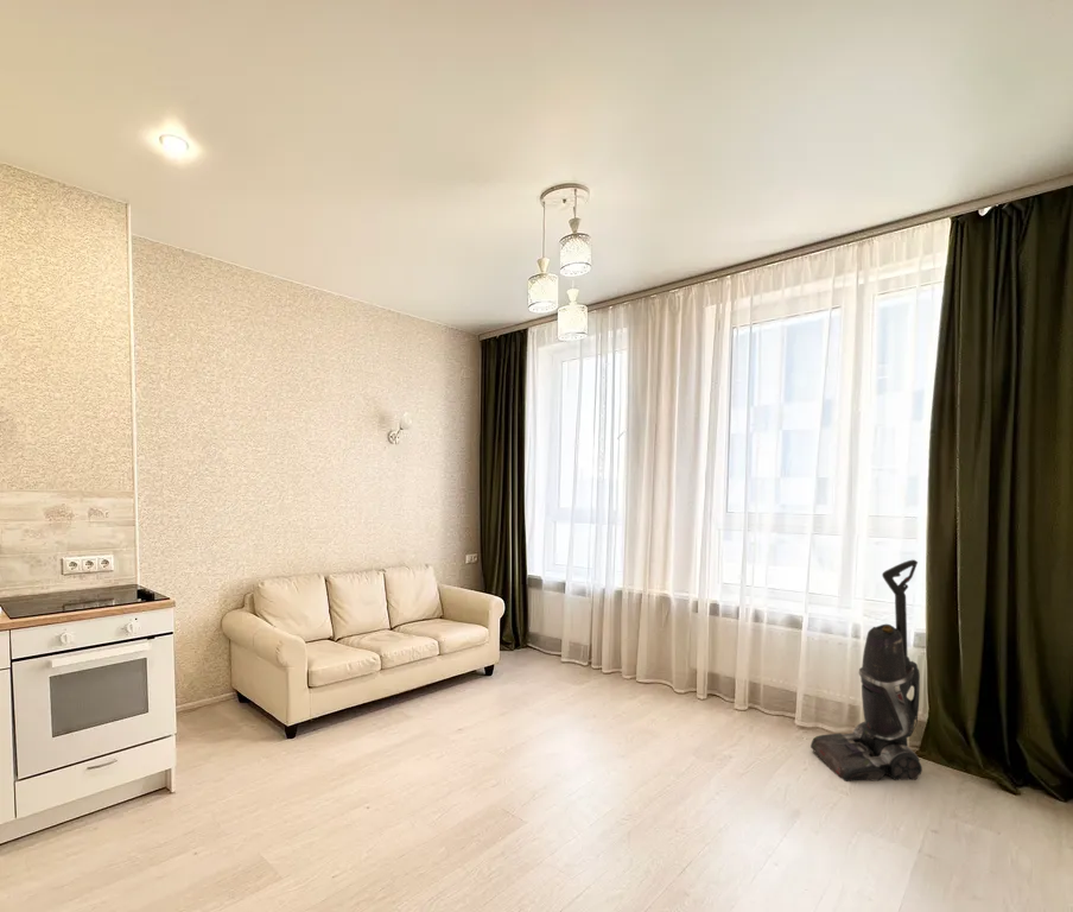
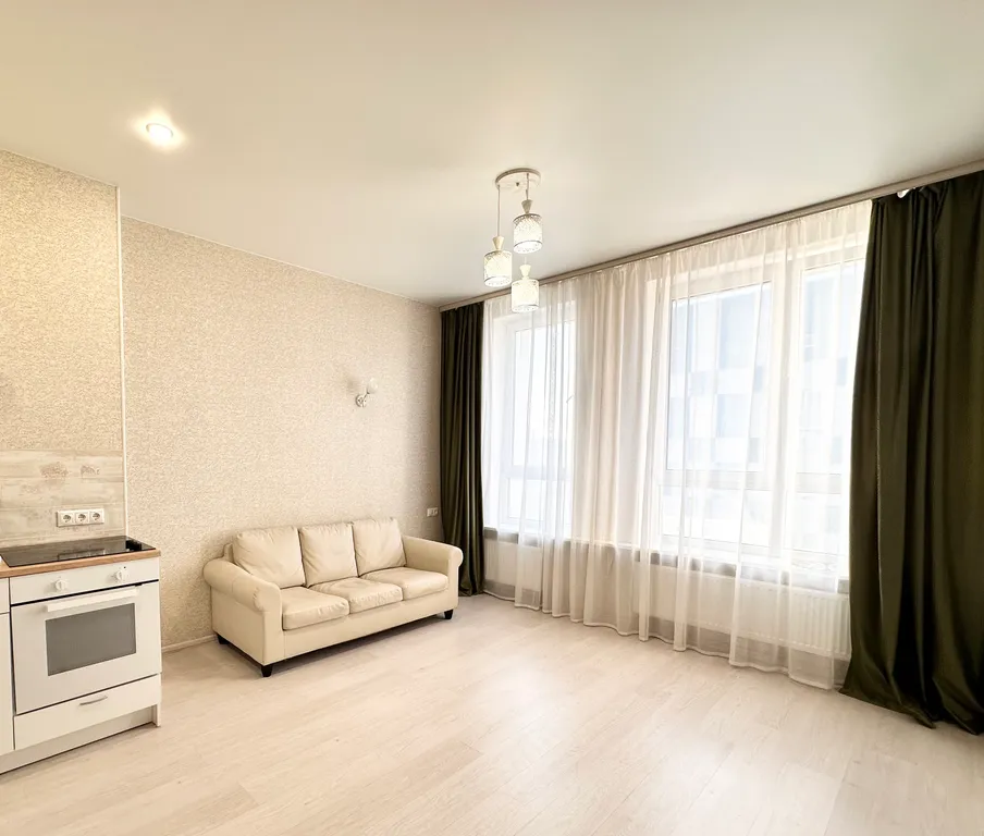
- vacuum cleaner (866, 661)
